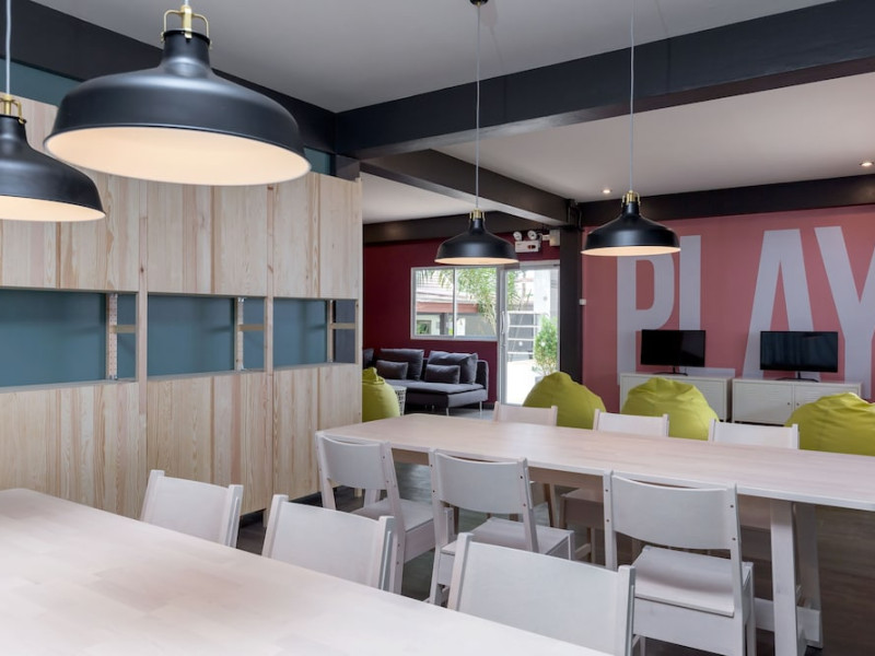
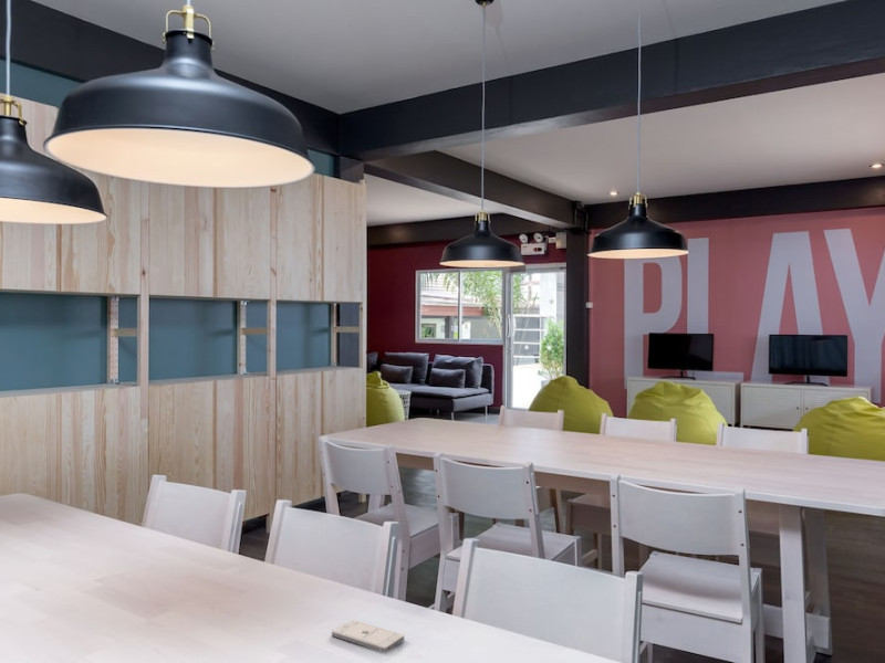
+ smartphone (367, 634)
